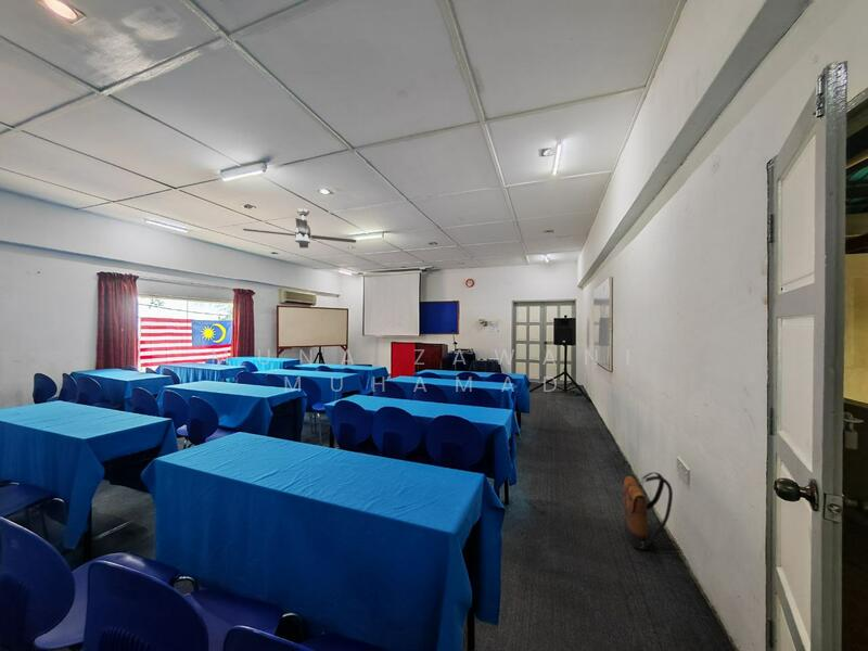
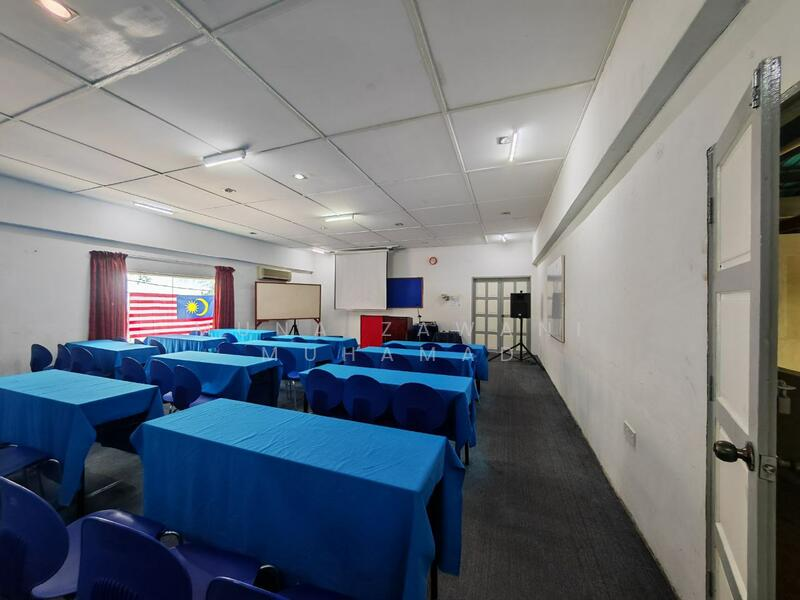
- backpack (647, 506)
- electric fan (303, 226)
